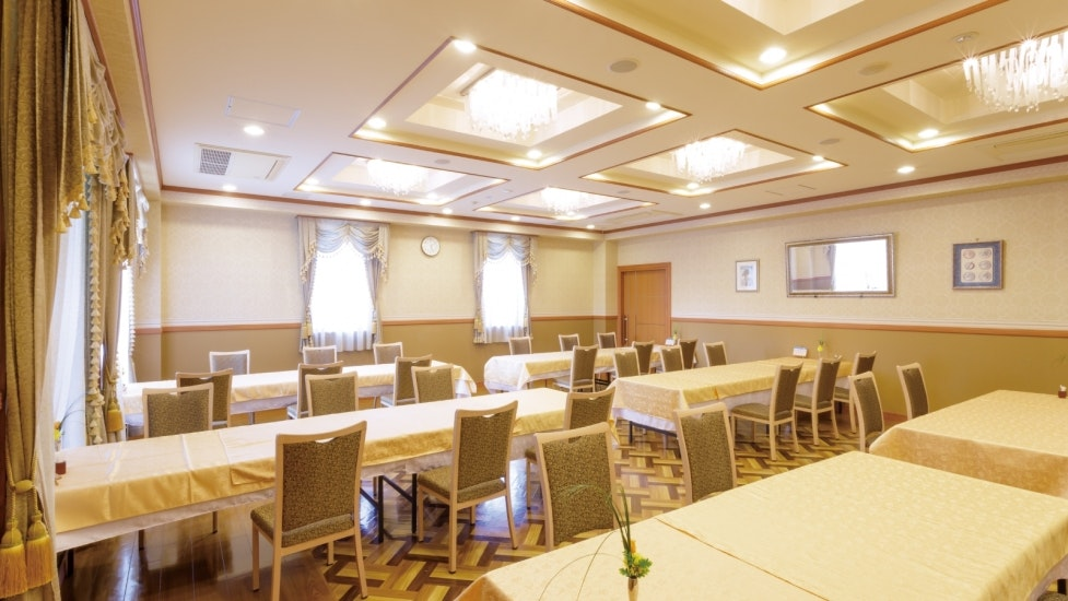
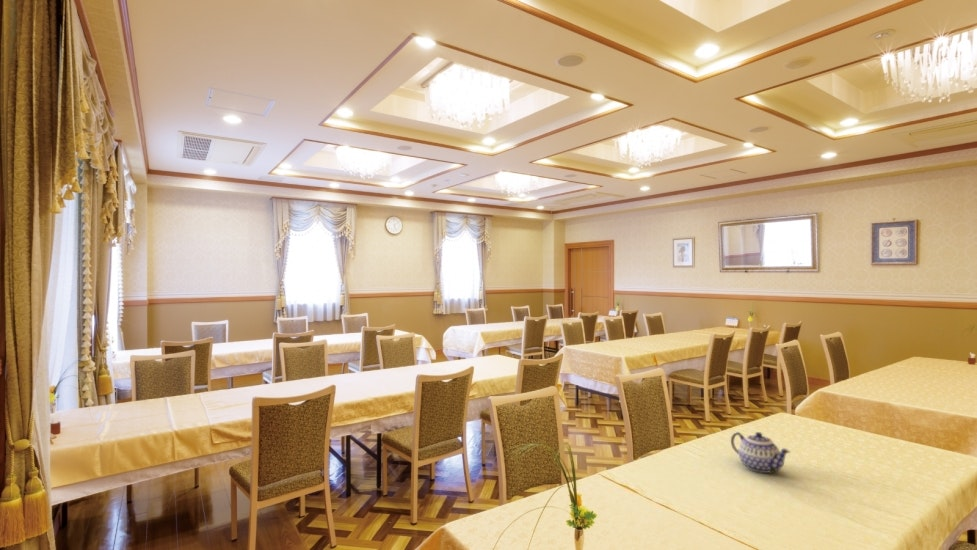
+ teapot (759, 450)
